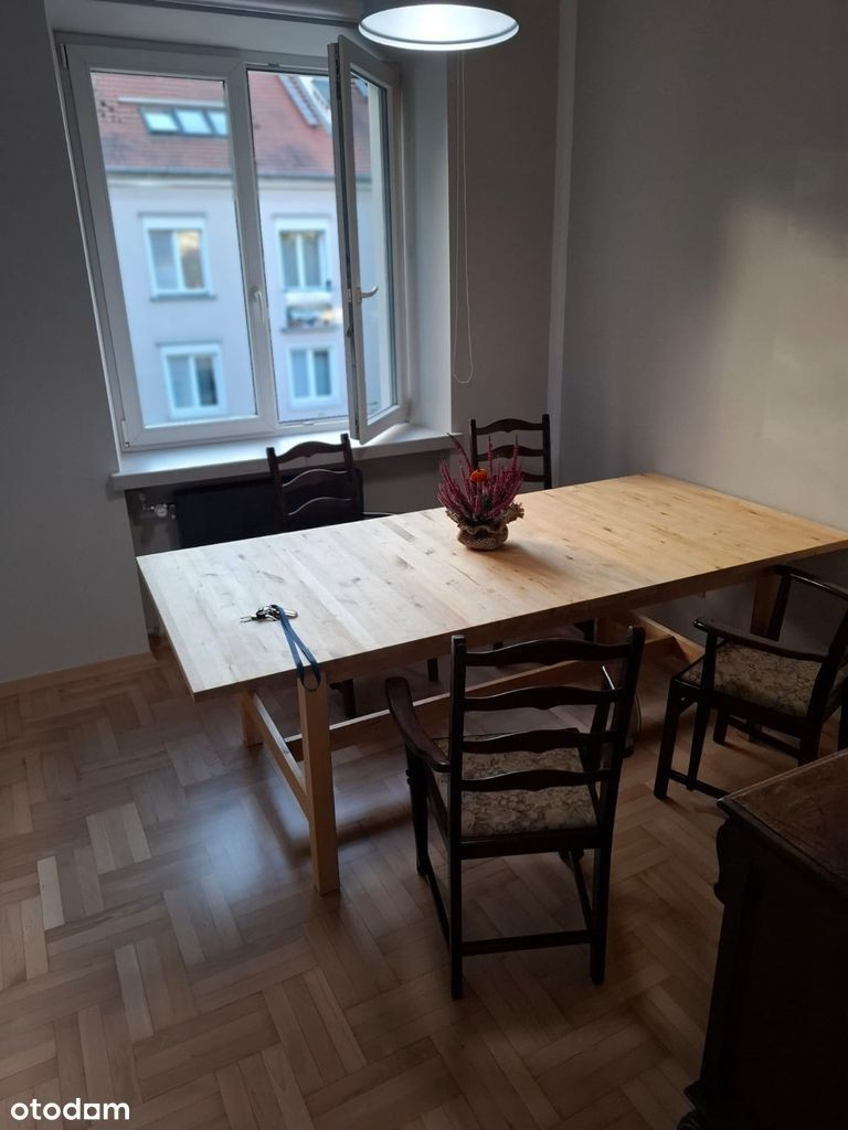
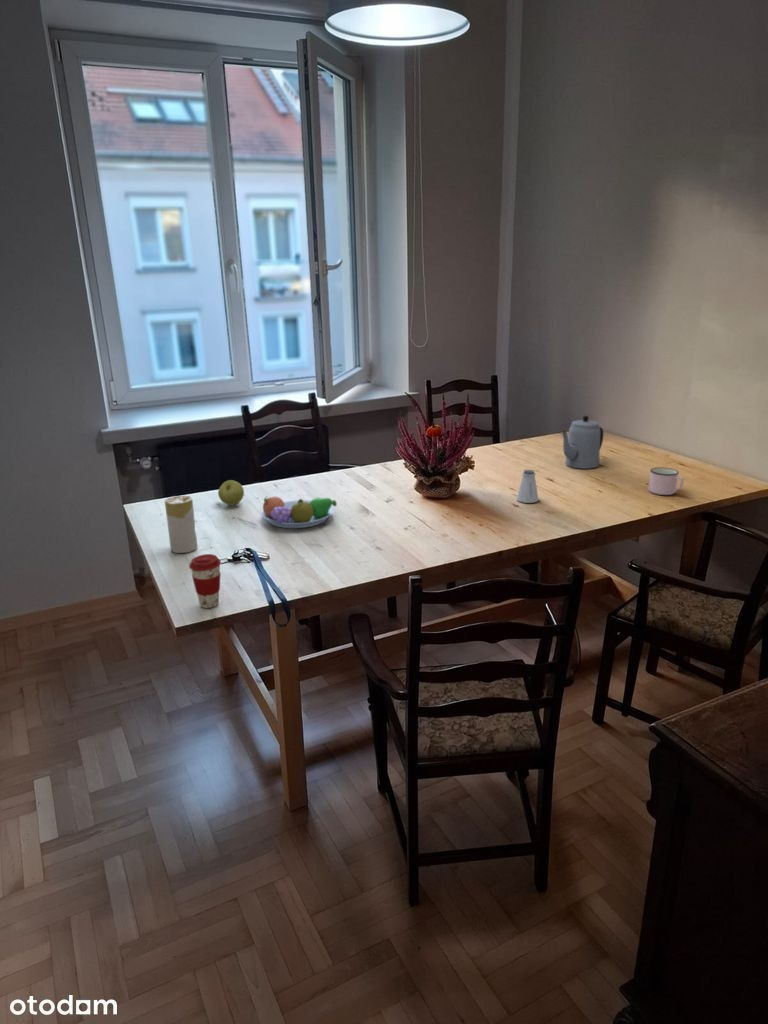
+ teapot (582, 440)
+ candle (181, 524)
+ apple (231, 492)
+ mug (666, 482)
+ coffee cup (206, 581)
+ saltshaker (528, 485)
+ fruit bowl (299, 505)
